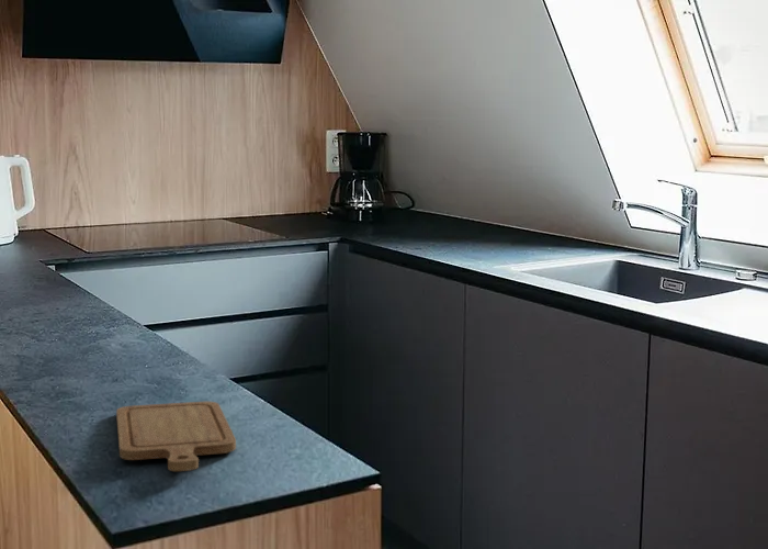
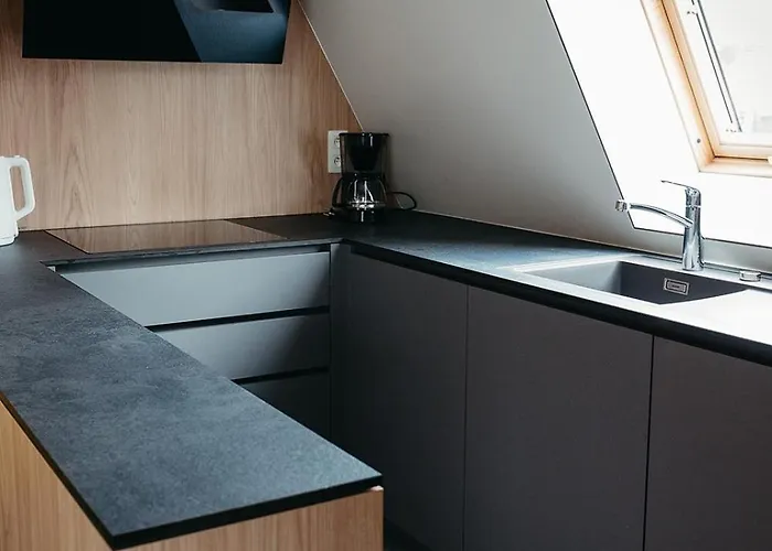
- chopping board (174, 434)
